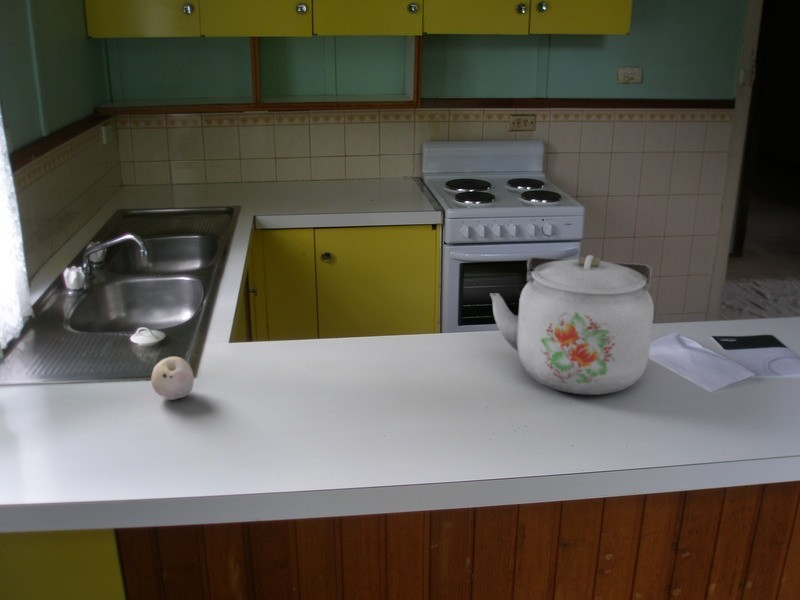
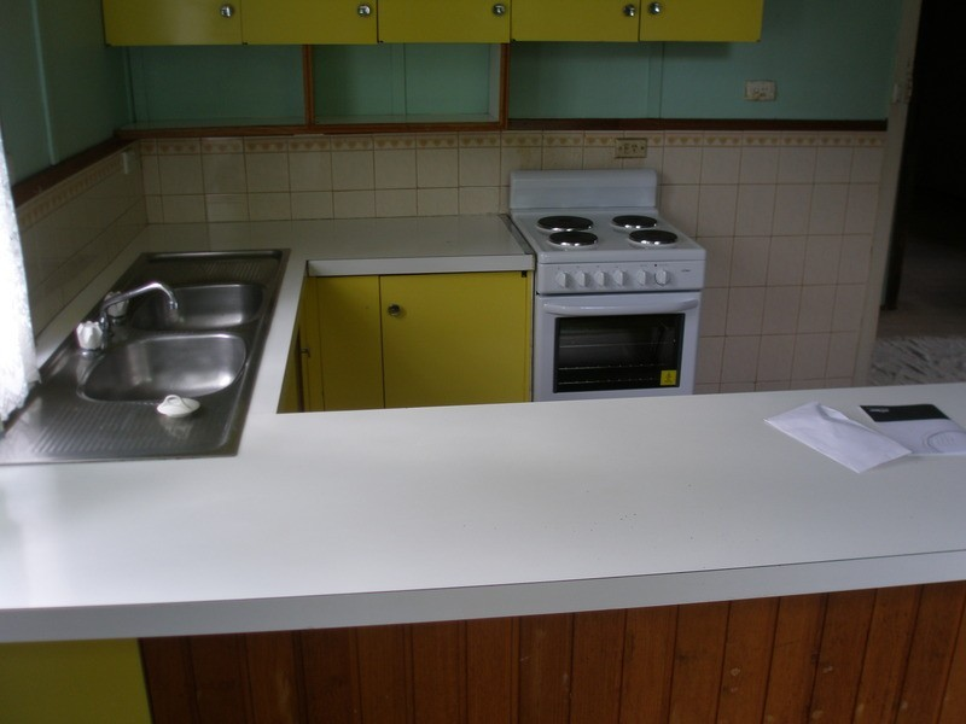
- kettle (569, 315)
- fruit (173, 378)
